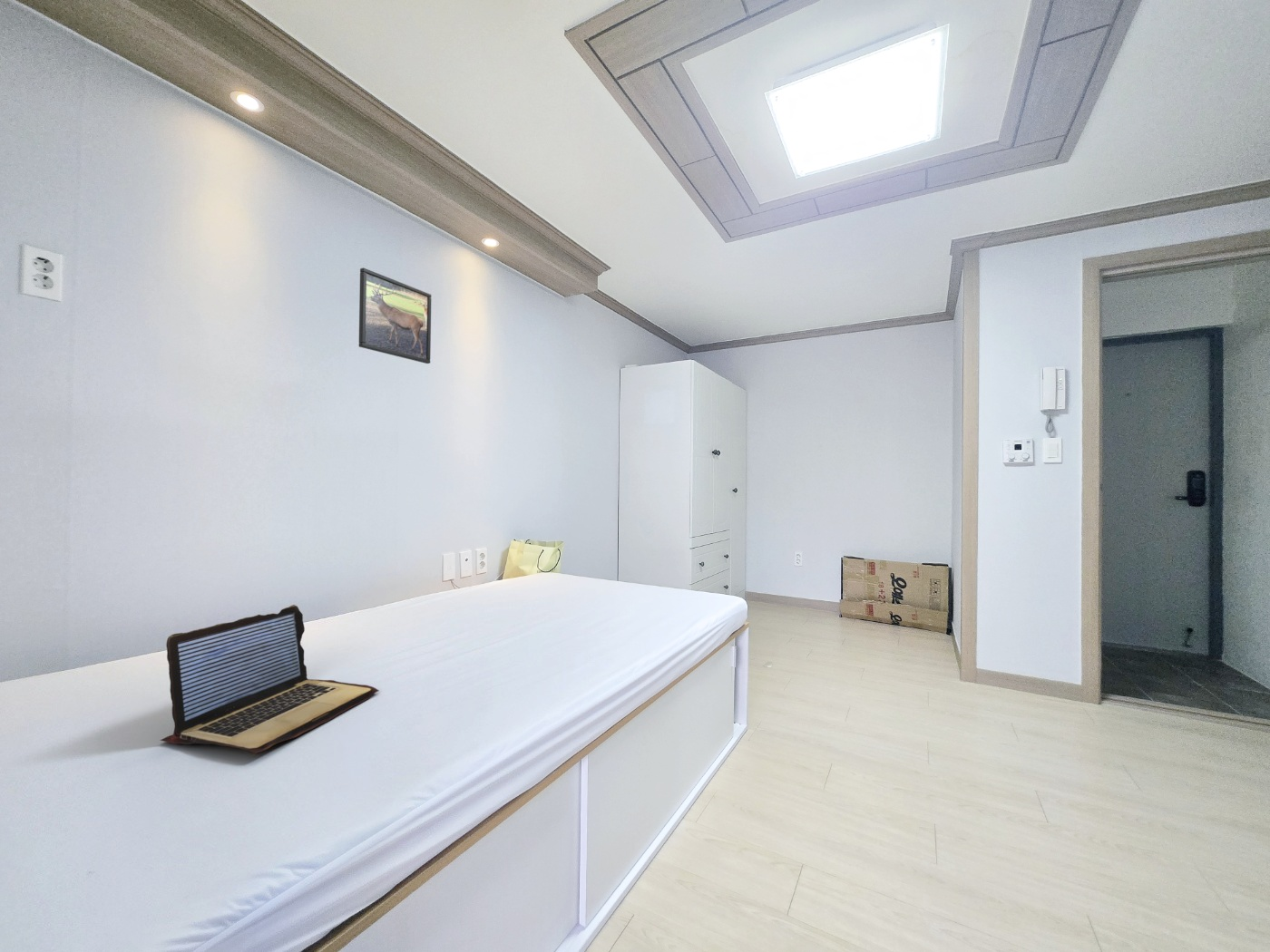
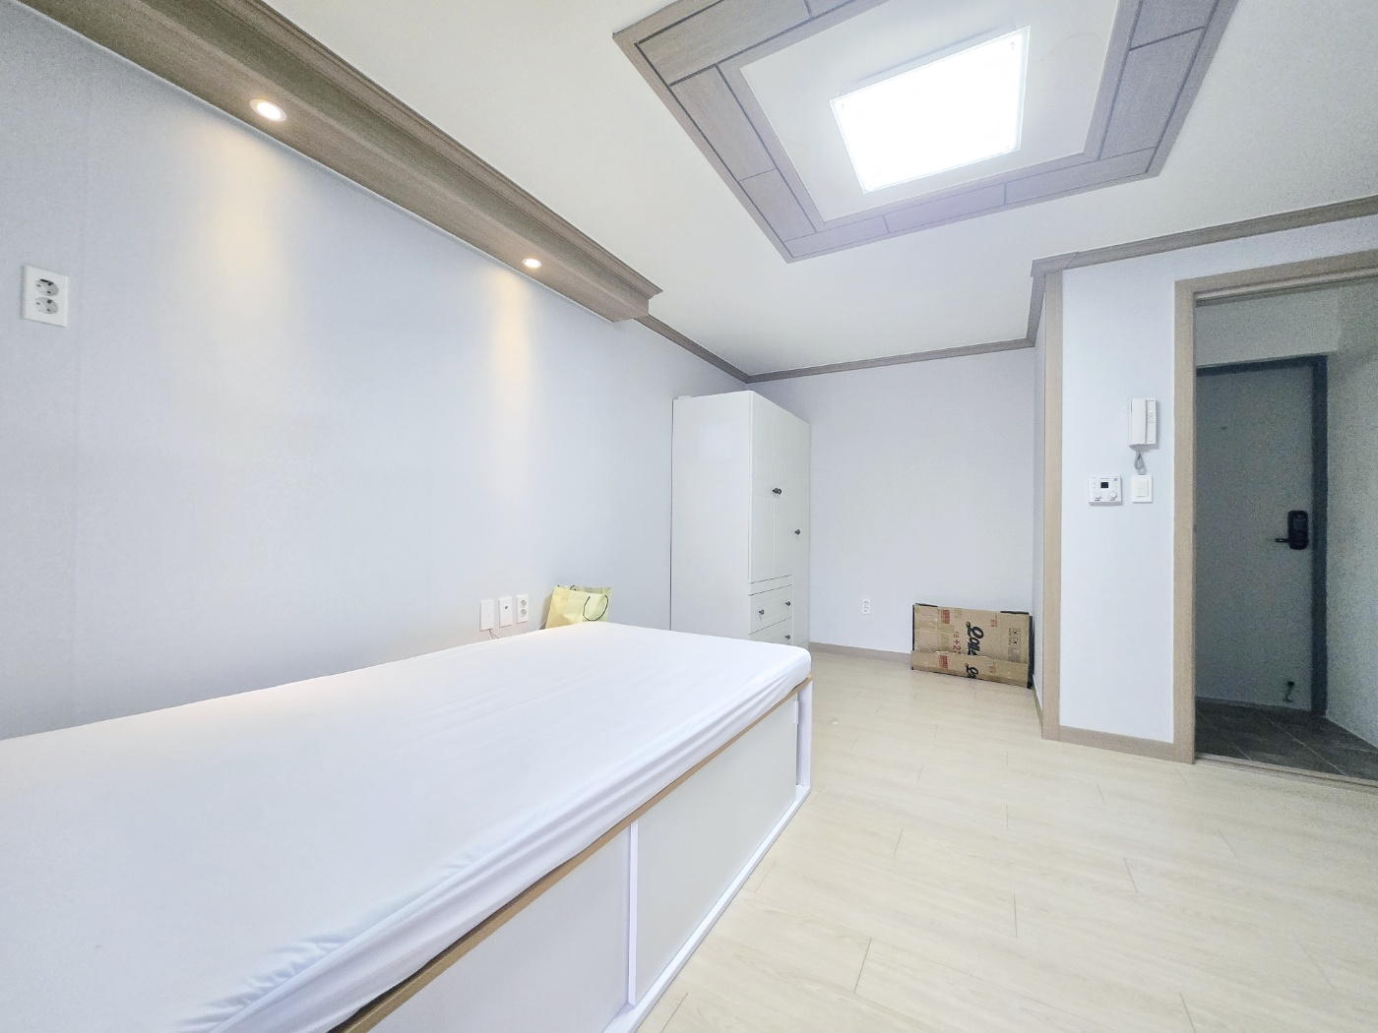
- laptop (282, 668)
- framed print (397, 318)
